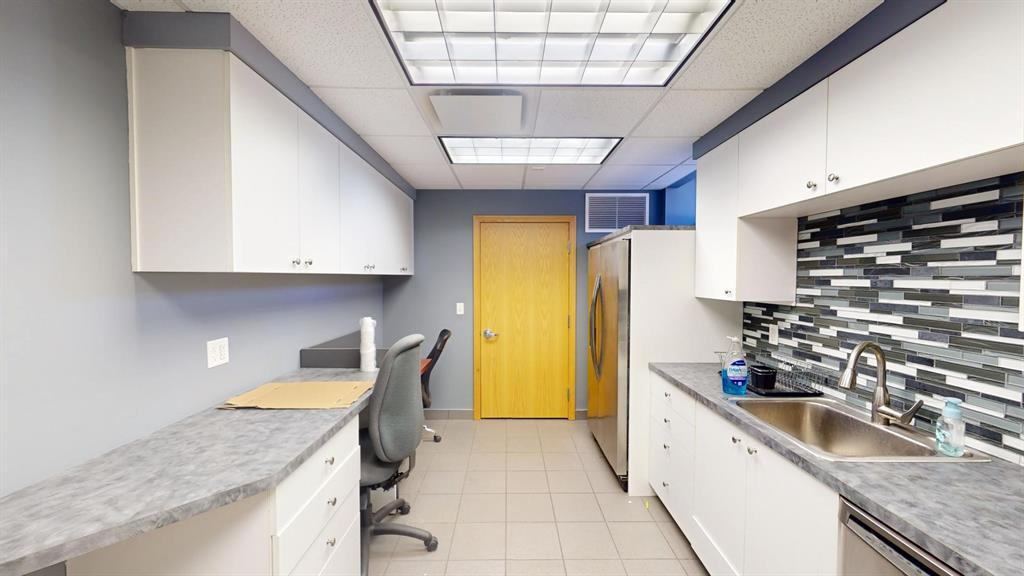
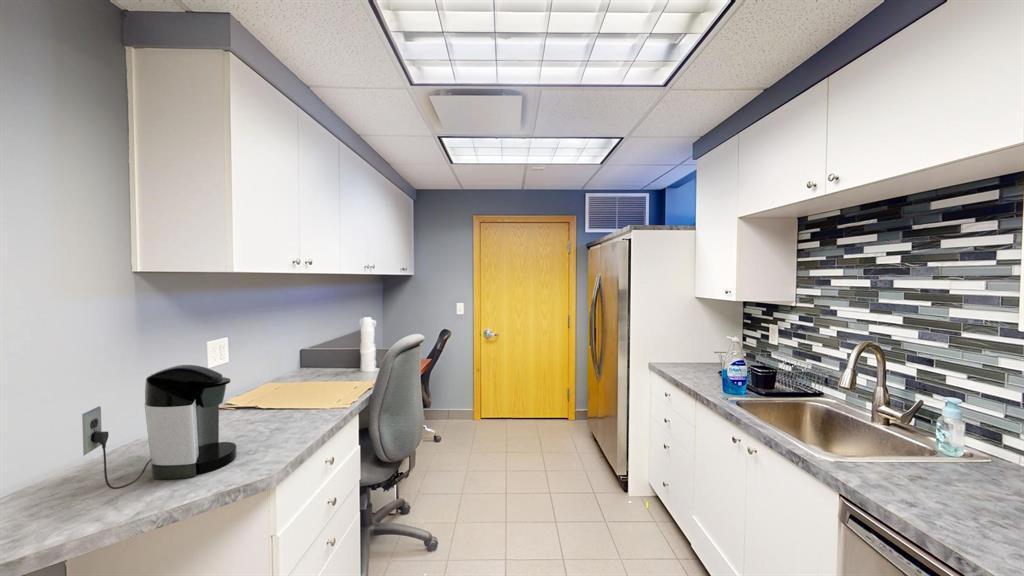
+ coffee maker (179, 422)
